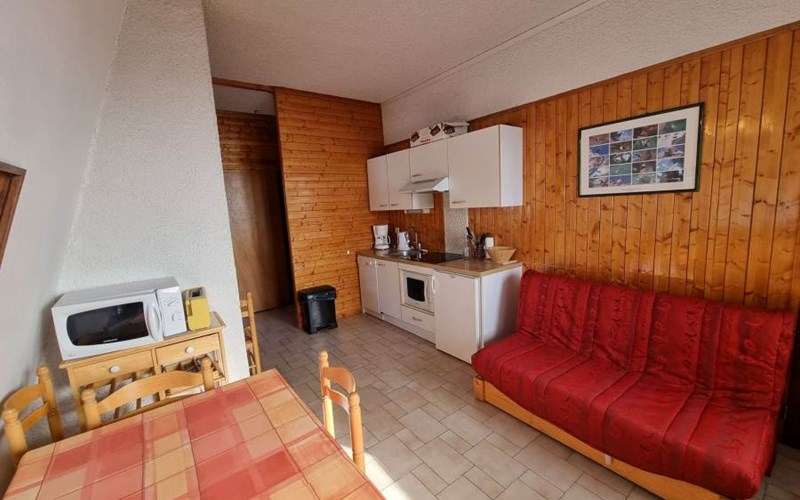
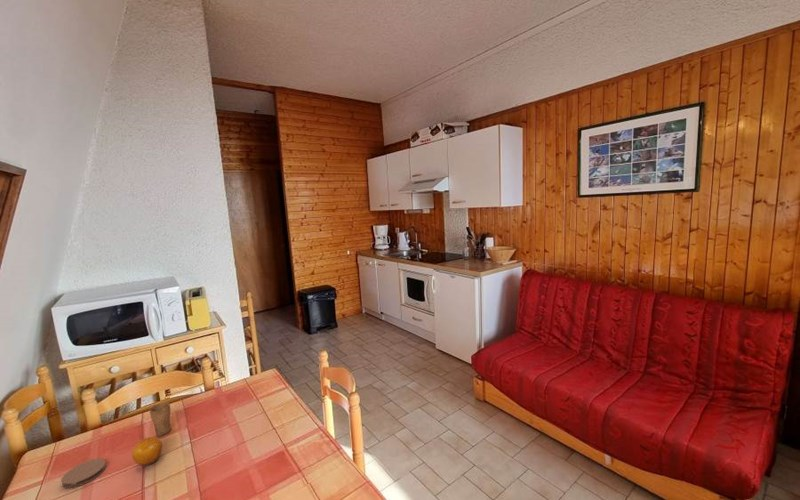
+ coaster (84, 472)
+ cup (161, 416)
+ fruit (147, 450)
